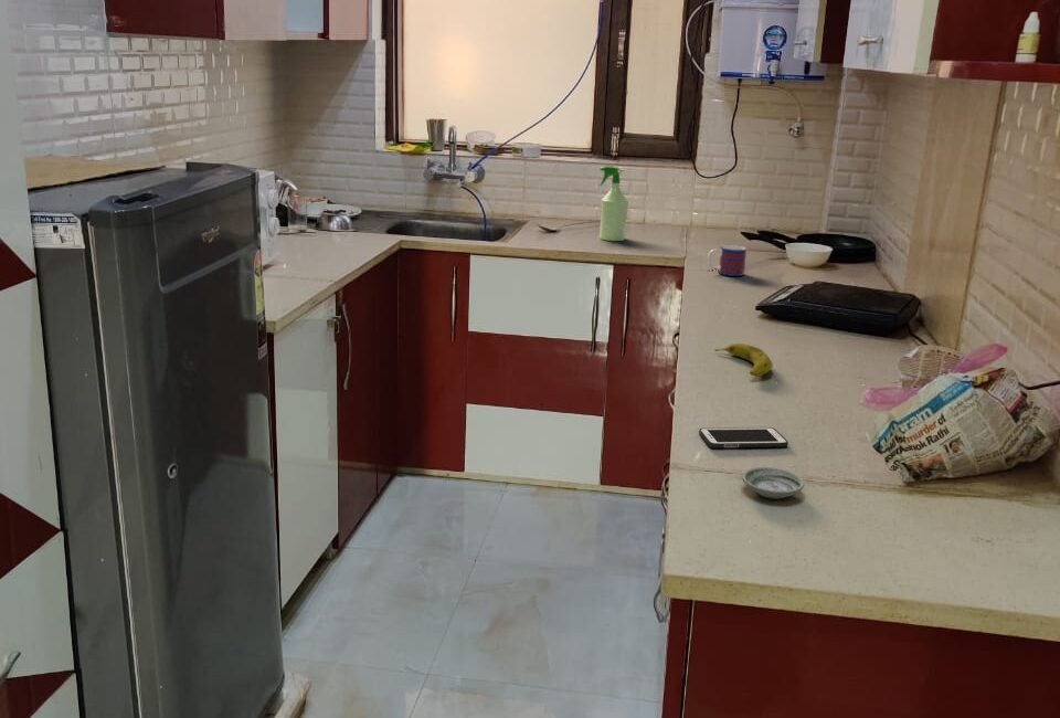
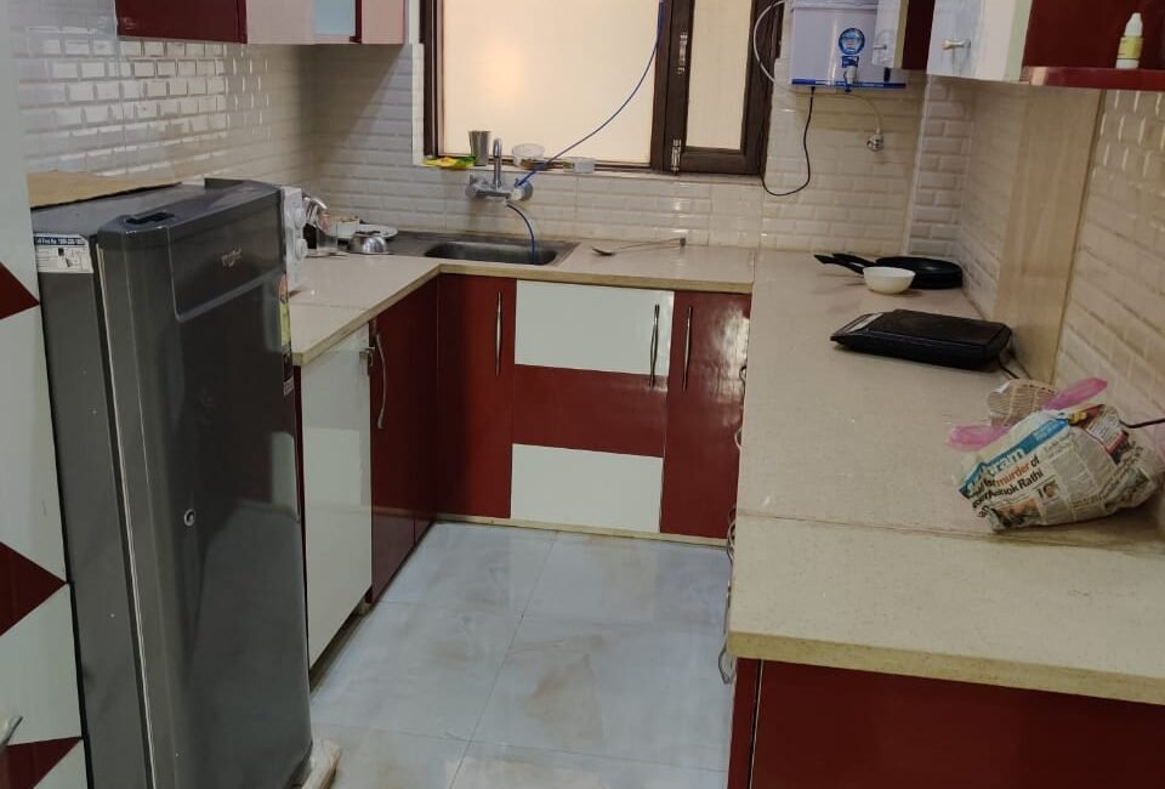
- cell phone (742, 437)
- saucer (772, 485)
- mug (725, 260)
- spray bottle (614, 203)
- fruit (746, 359)
